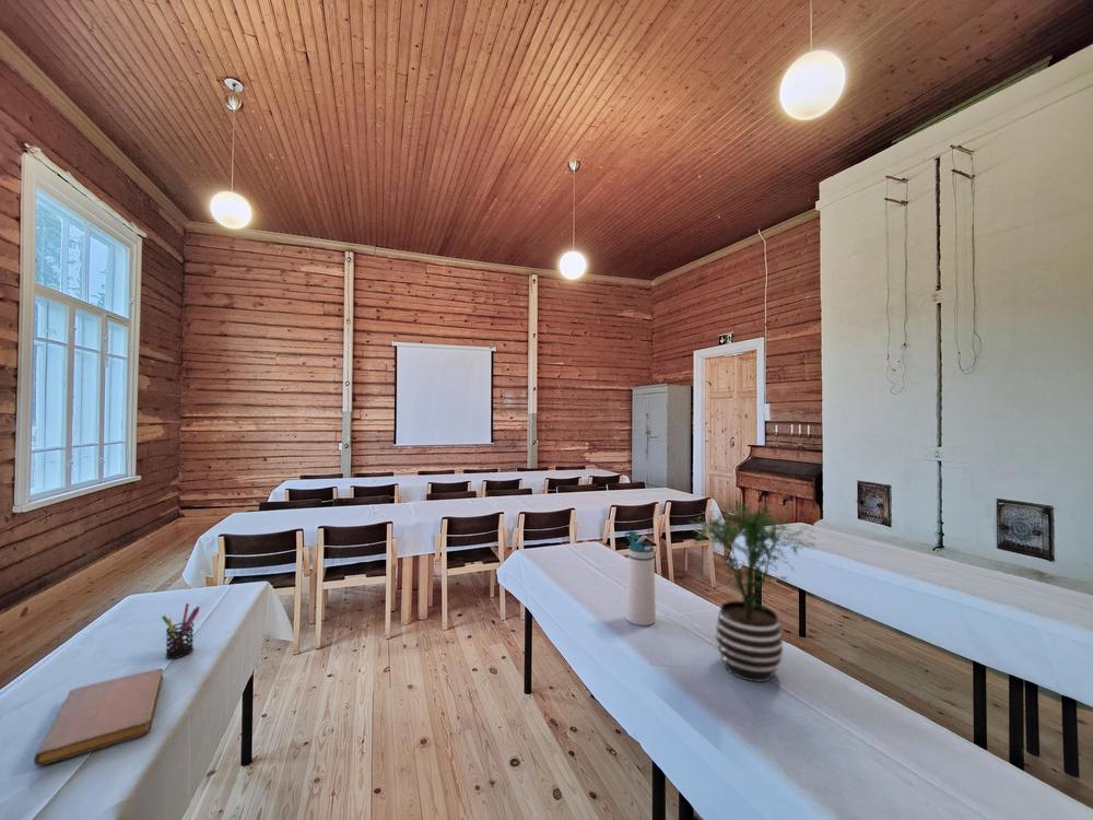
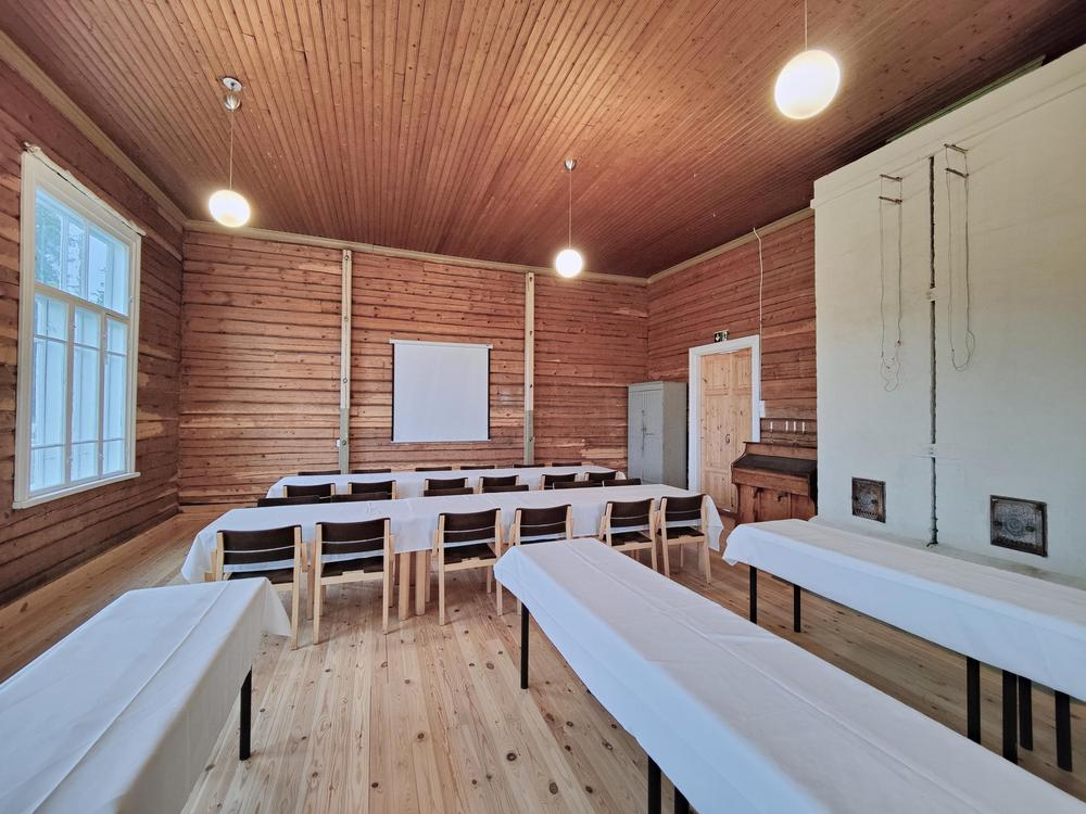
- notebook (107, 710)
- potted plant (743, 584)
- water bottle (638, 575)
- pen holder (177, 629)
